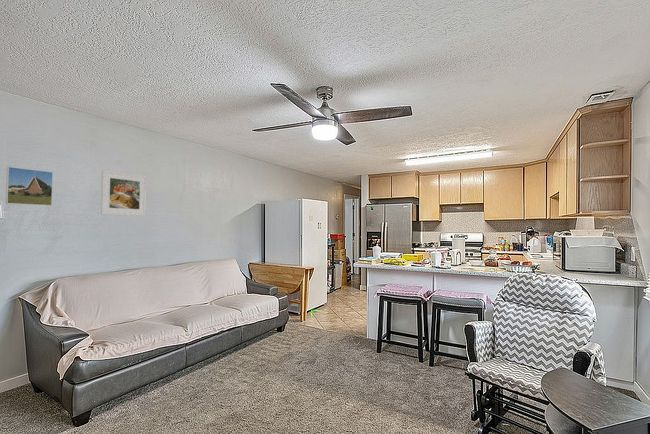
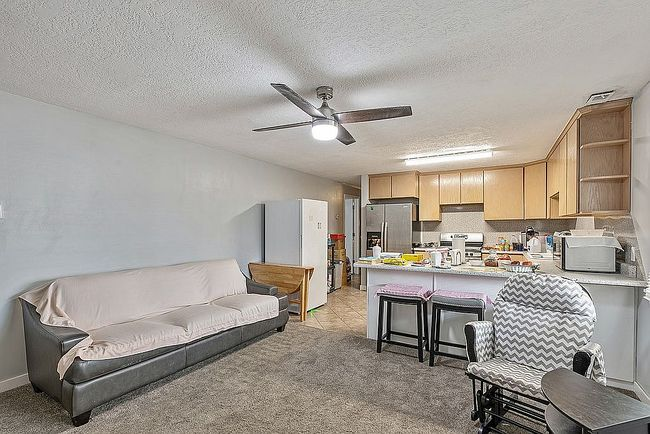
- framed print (30, 187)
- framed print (124, 194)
